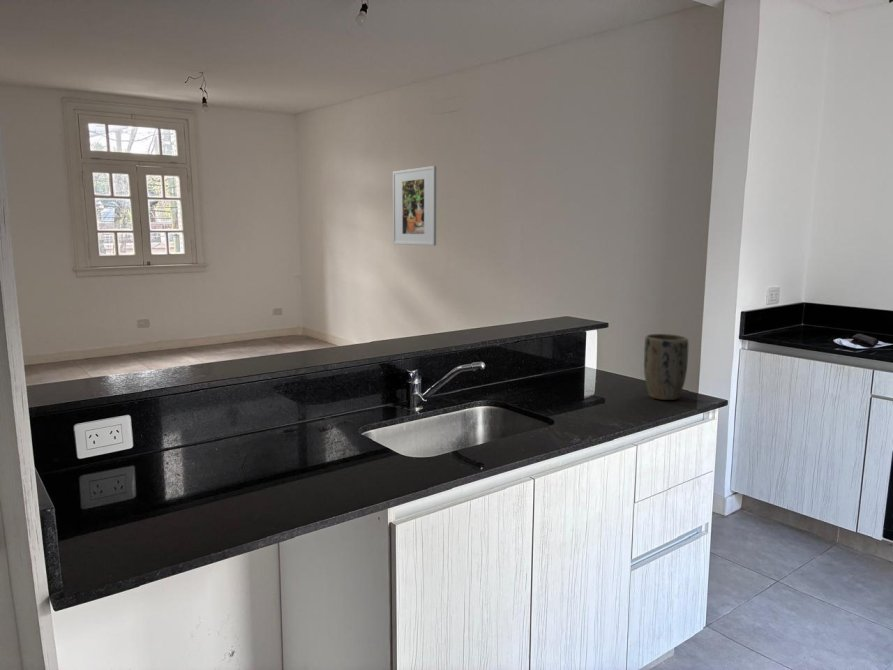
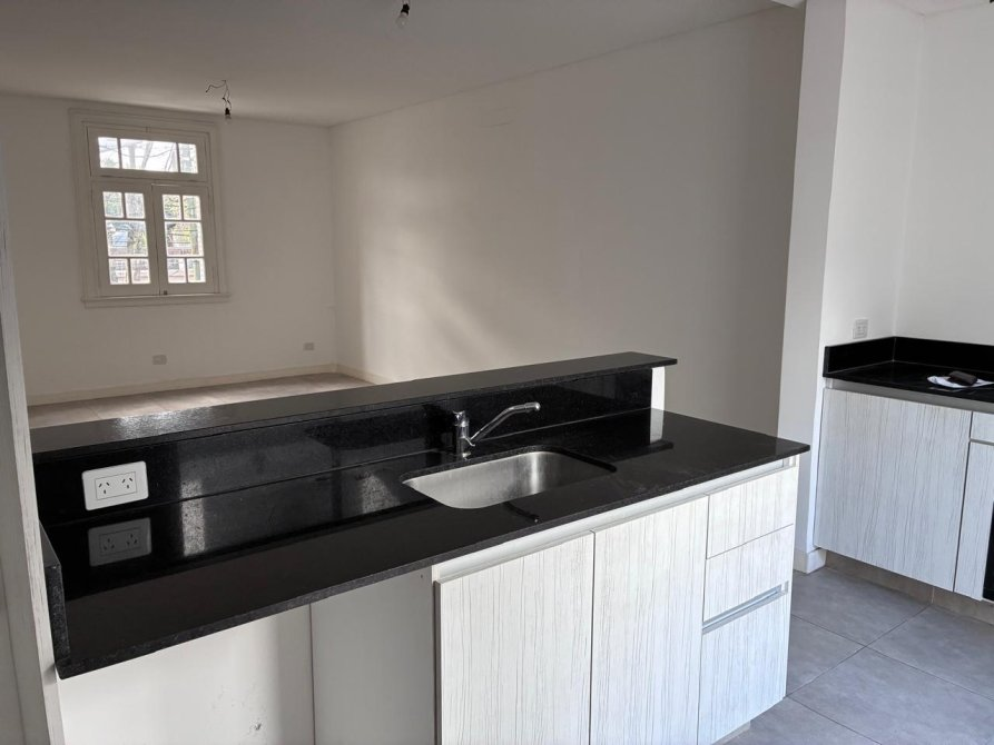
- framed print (413, 207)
- plant pot (665, 366)
